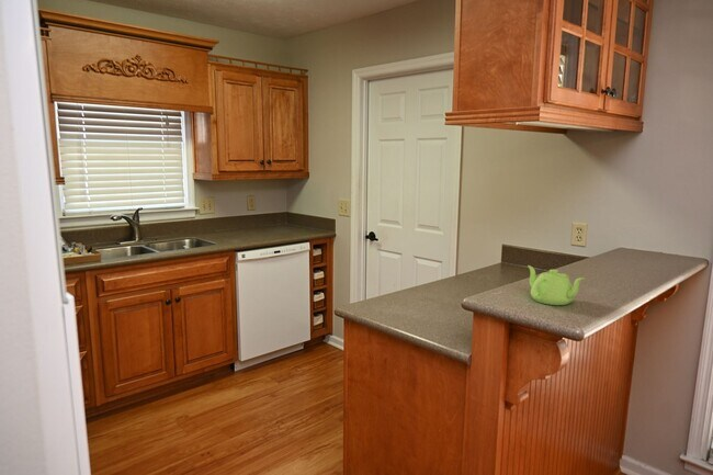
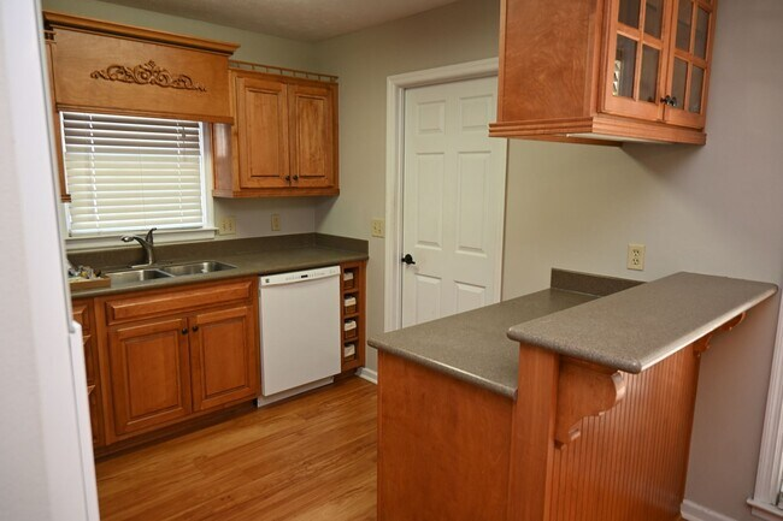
- teapot (553, 285)
